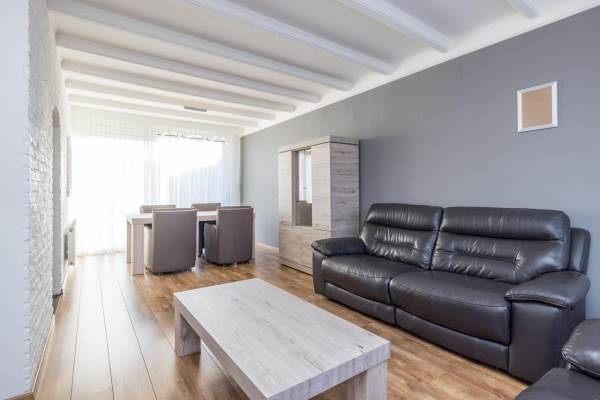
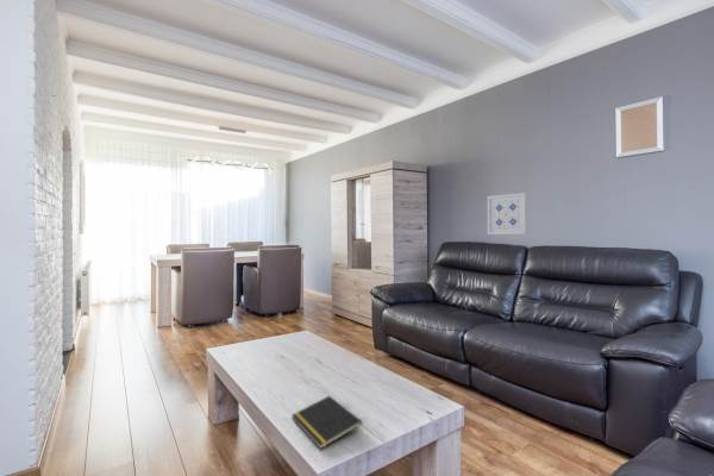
+ notepad (325, 419)
+ wall art (506, 214)
